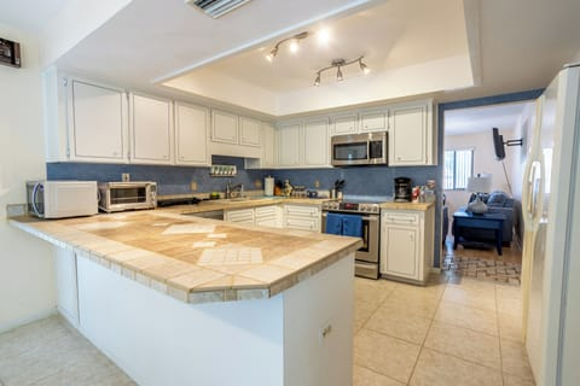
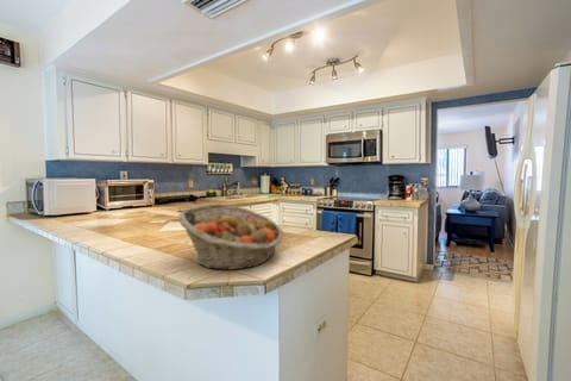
+ fruit basket (234, 231)
